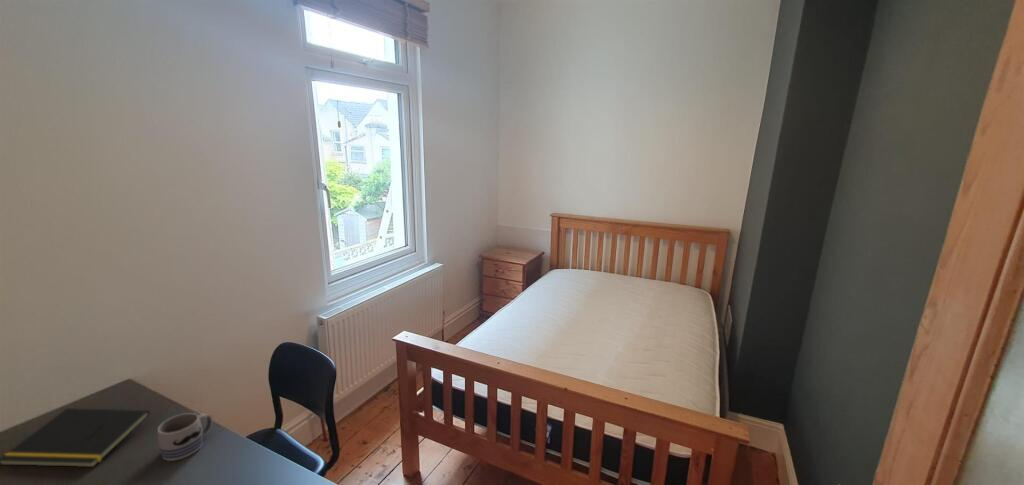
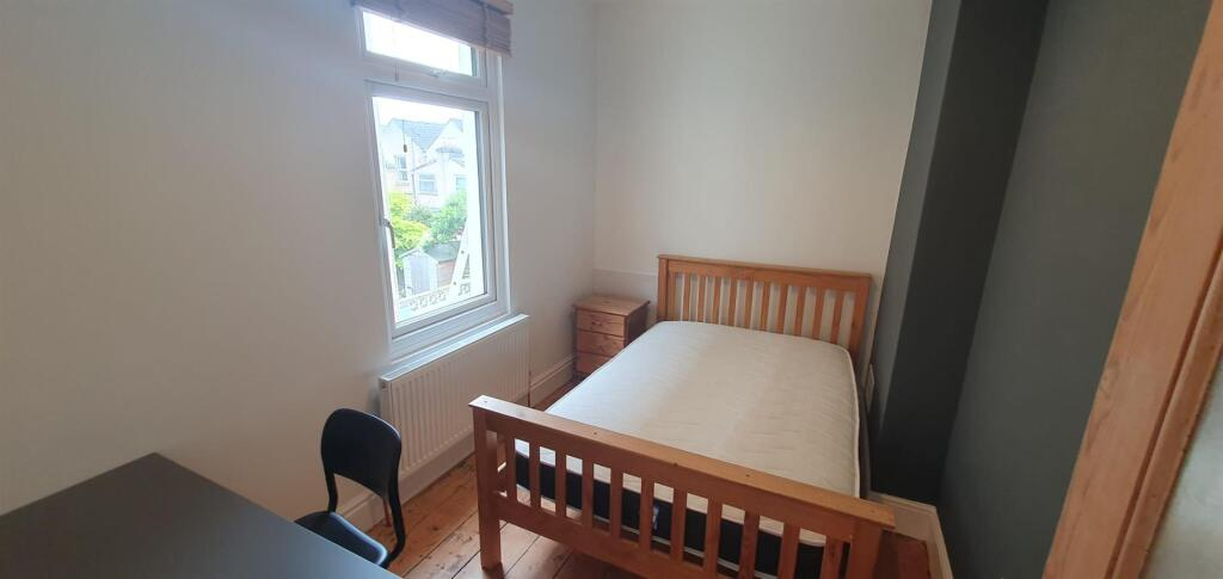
- notepad (79, 435)
- mug (187, 432)
